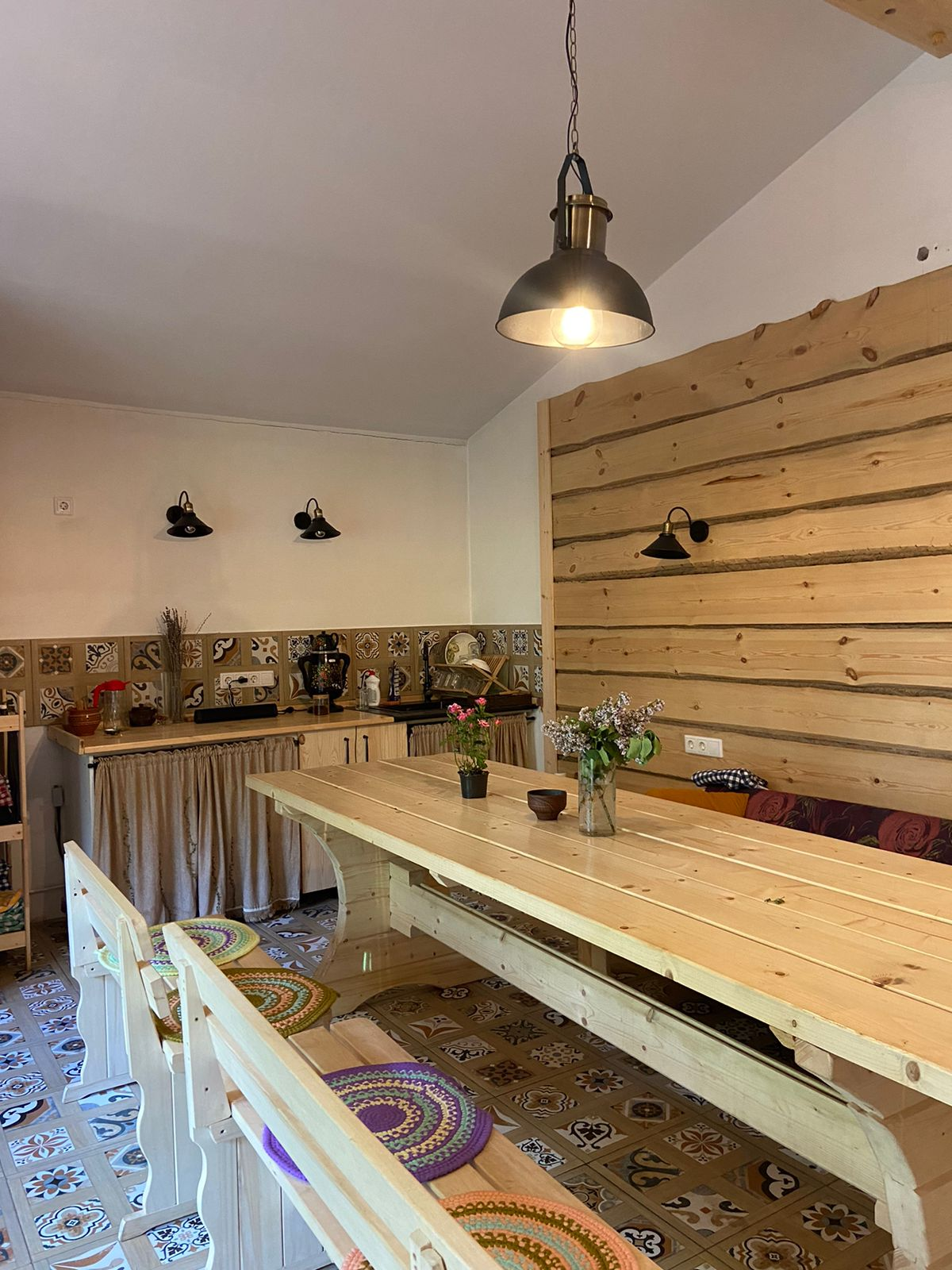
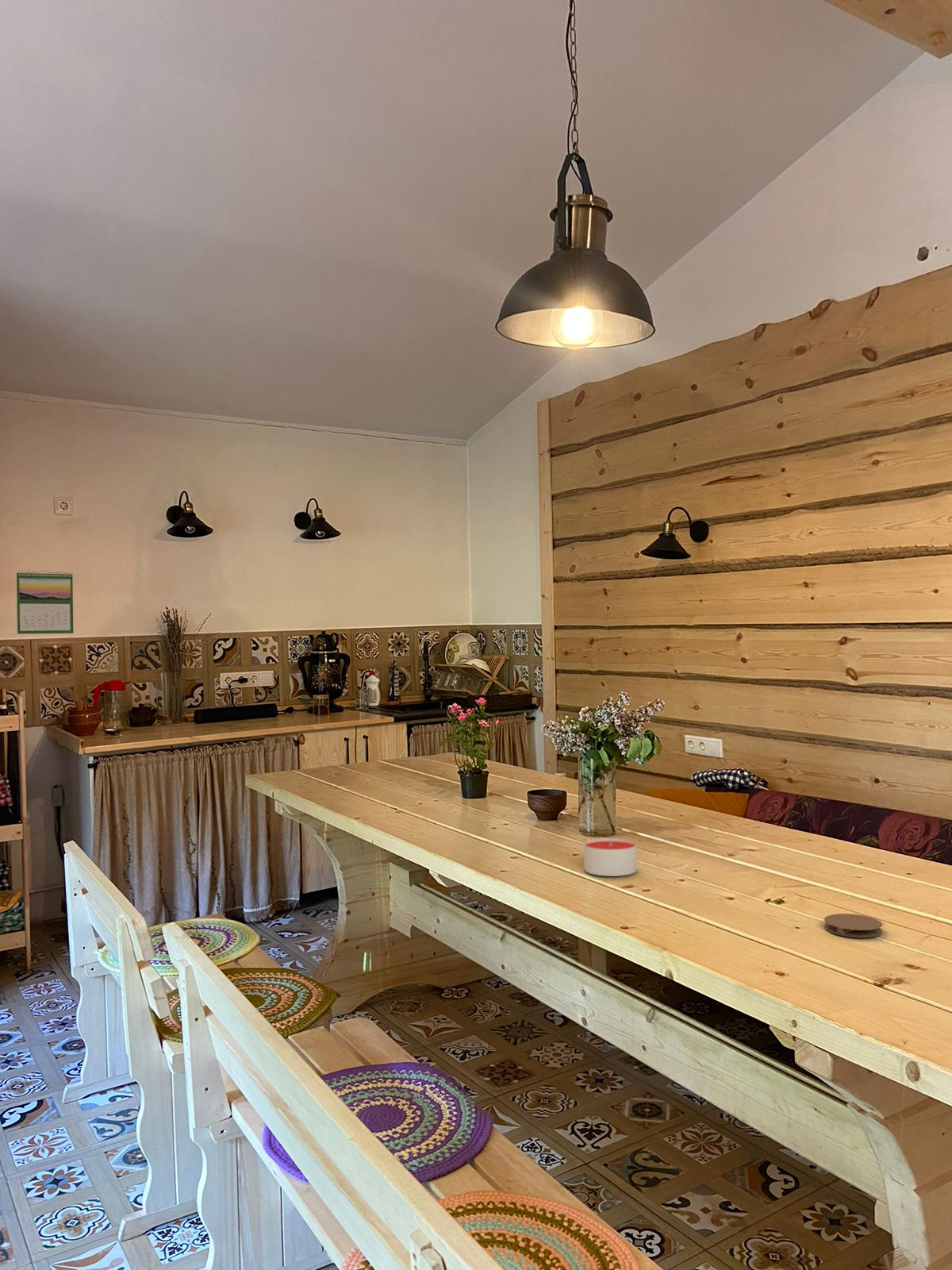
+ calendar (45, 602)
+ candle (610, 856)
+ coaster (853, 925)
